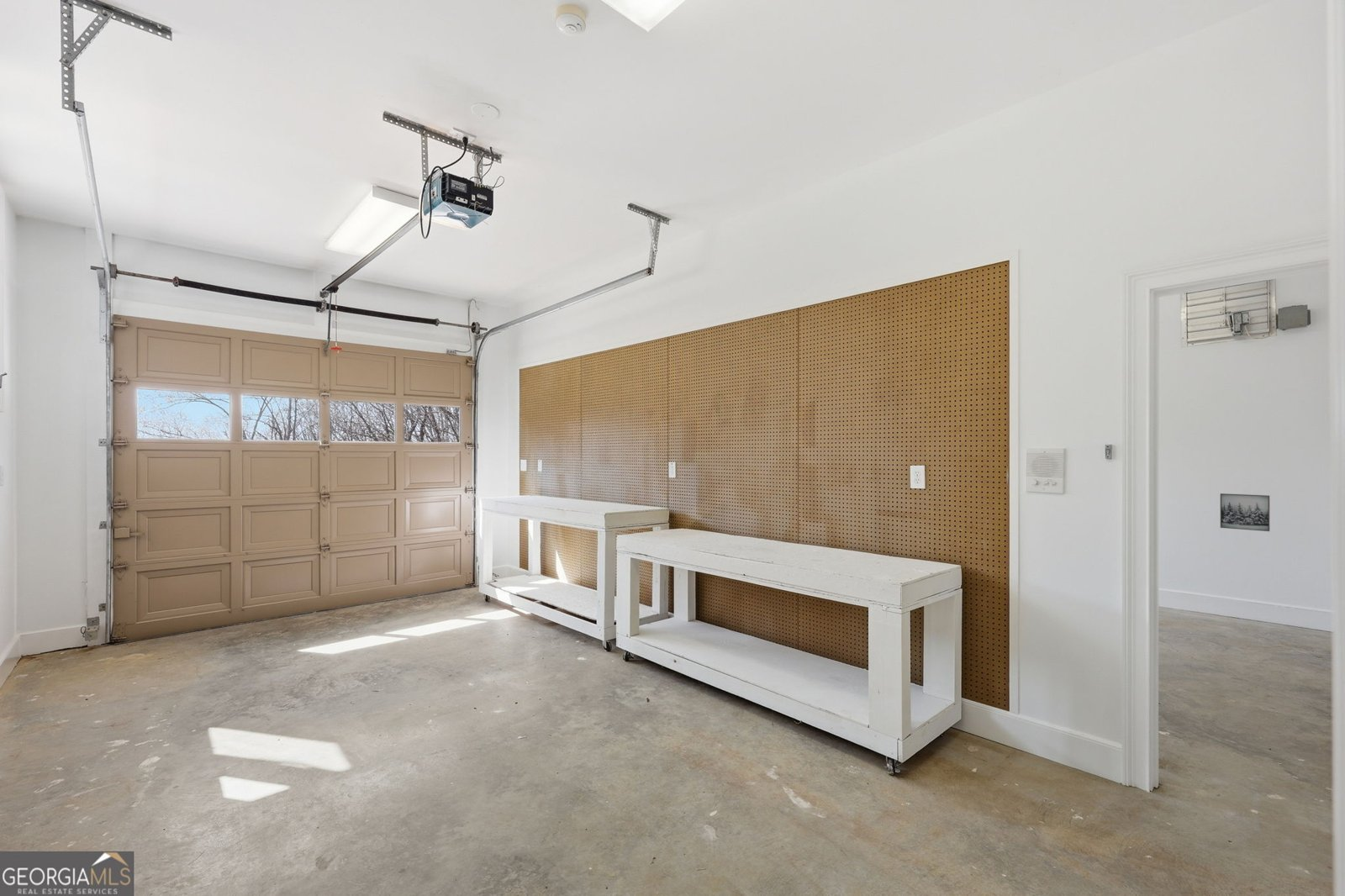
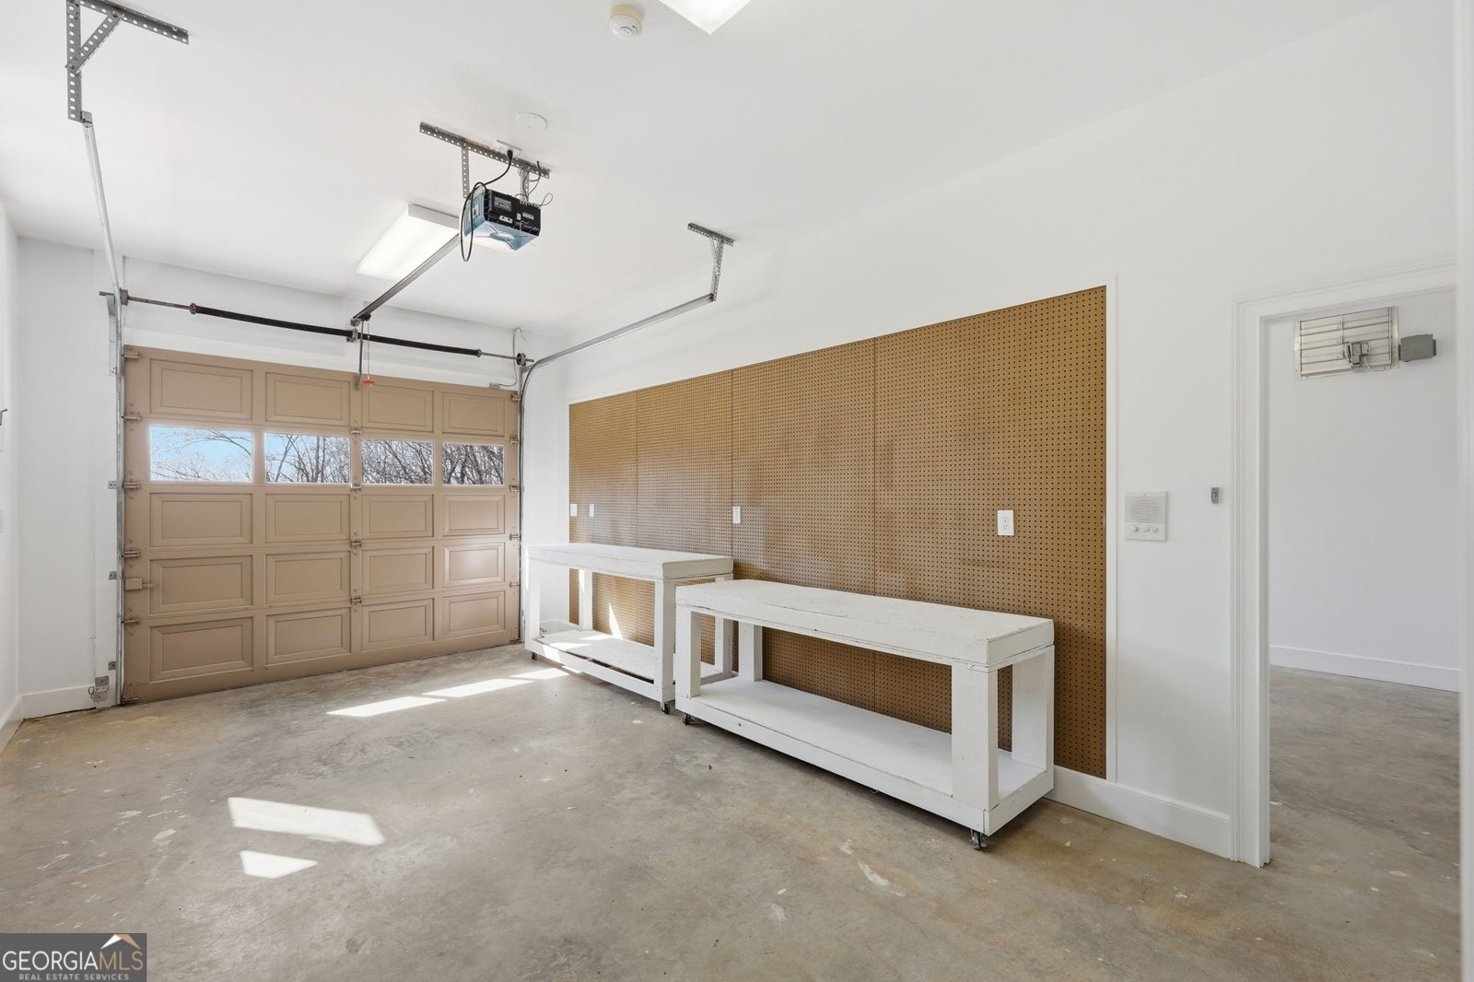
- wall art (1244, 512)
